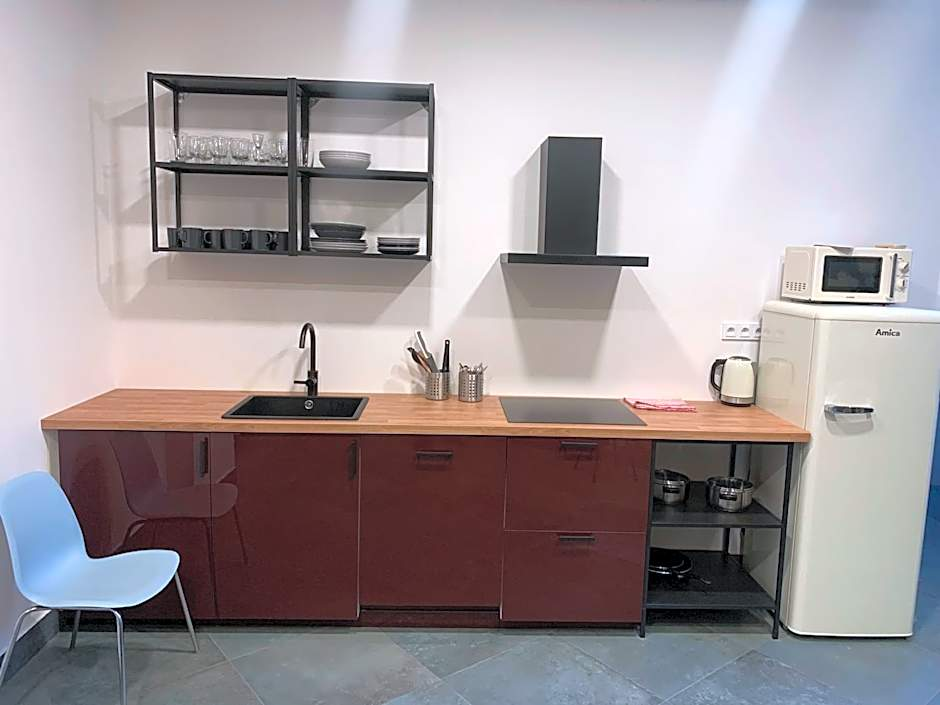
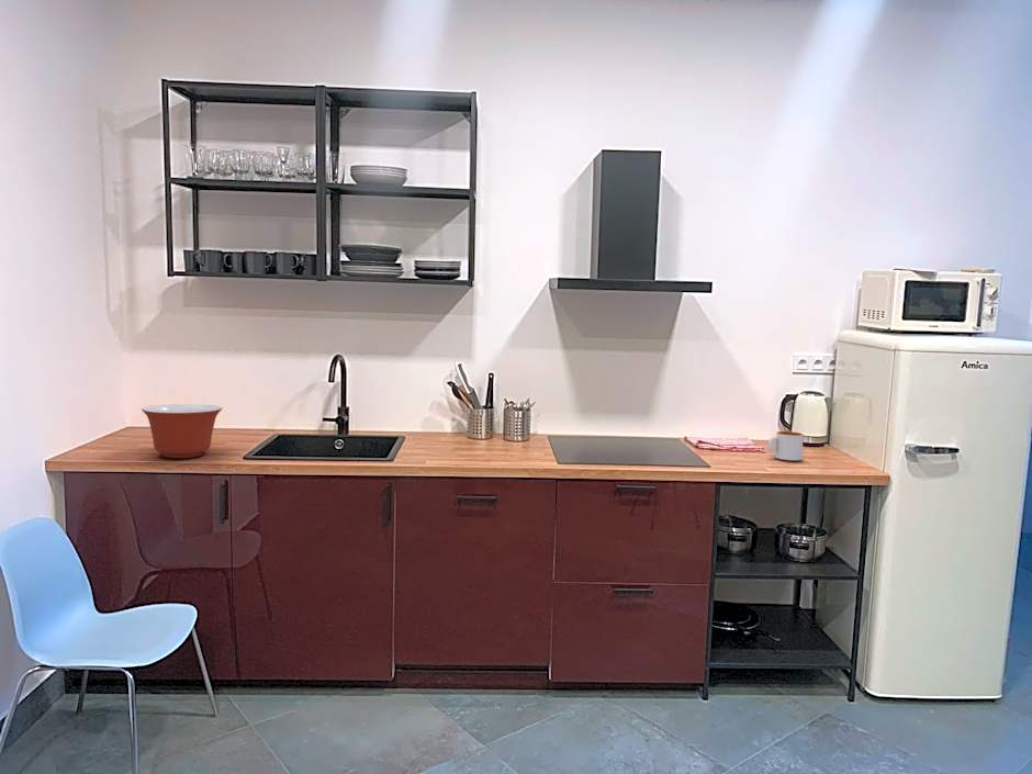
+ mixing bowl (182, 431)
+ mug (785, 446)
